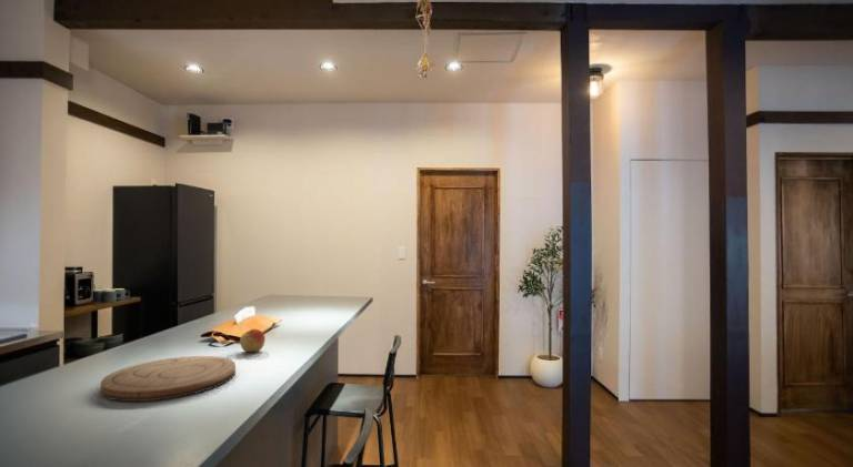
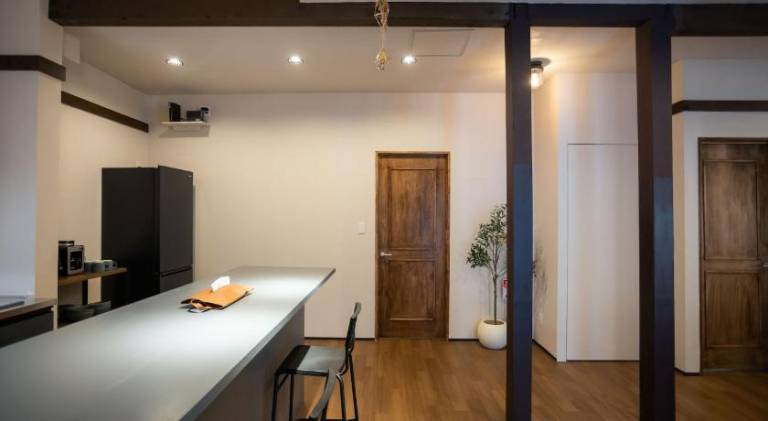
- apple (252, 341)
- cutting board (172, 375)
